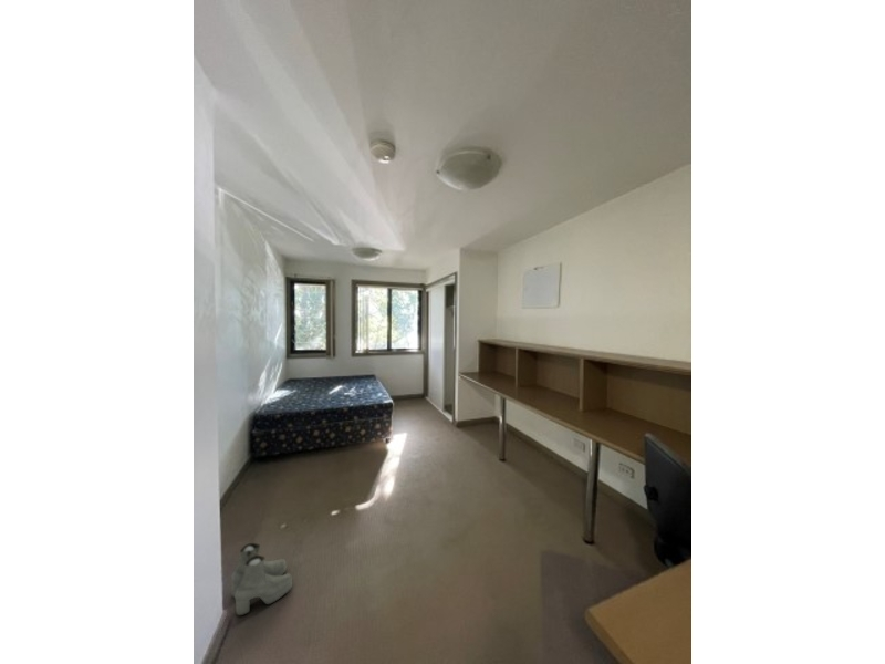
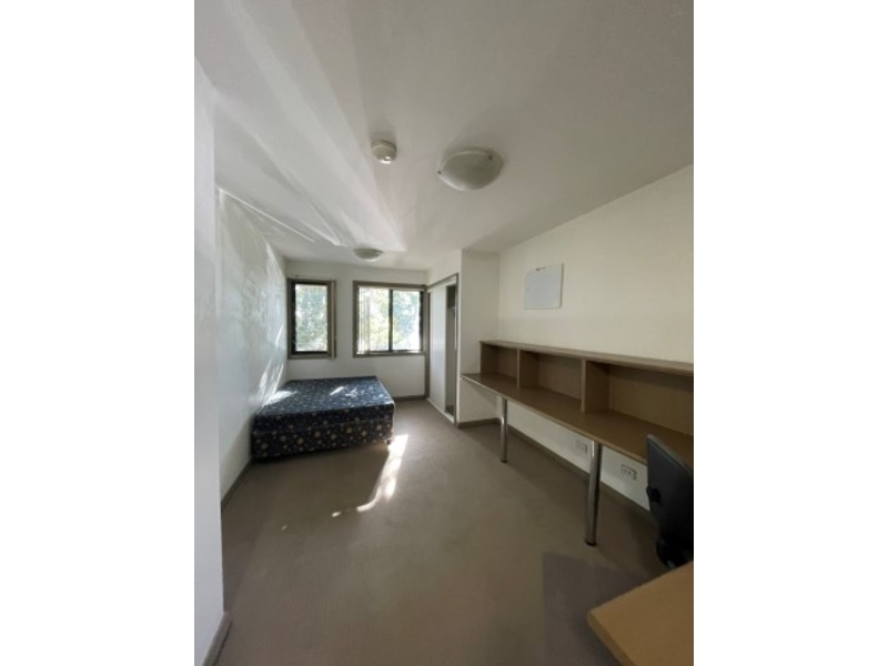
- boots (262, 569)
